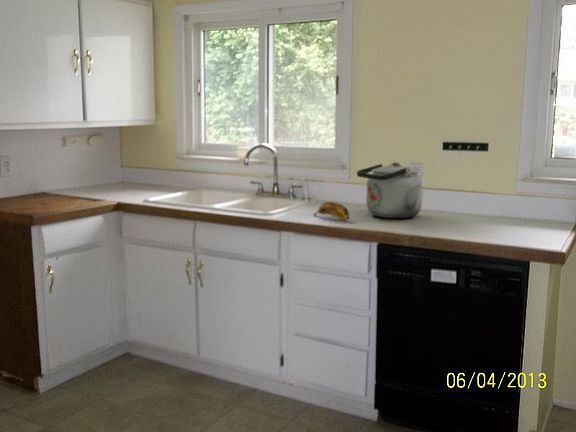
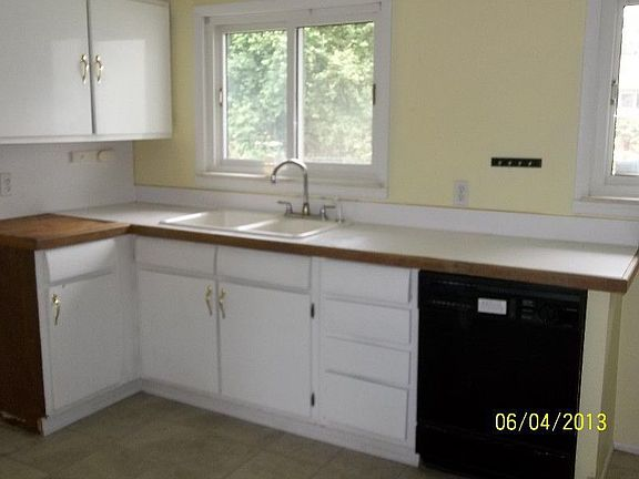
- banana (330, 210)
- kettle (396, 189)
